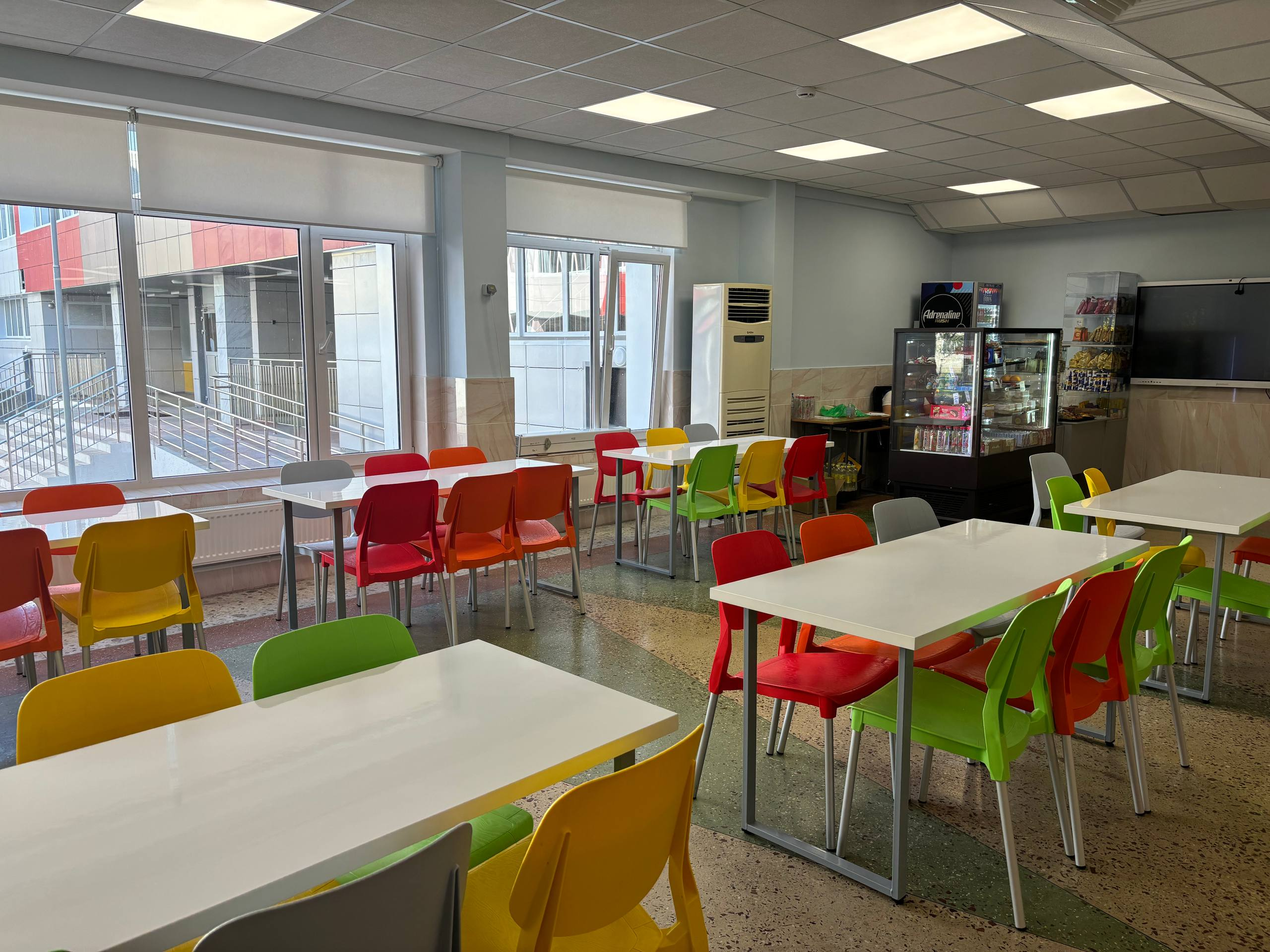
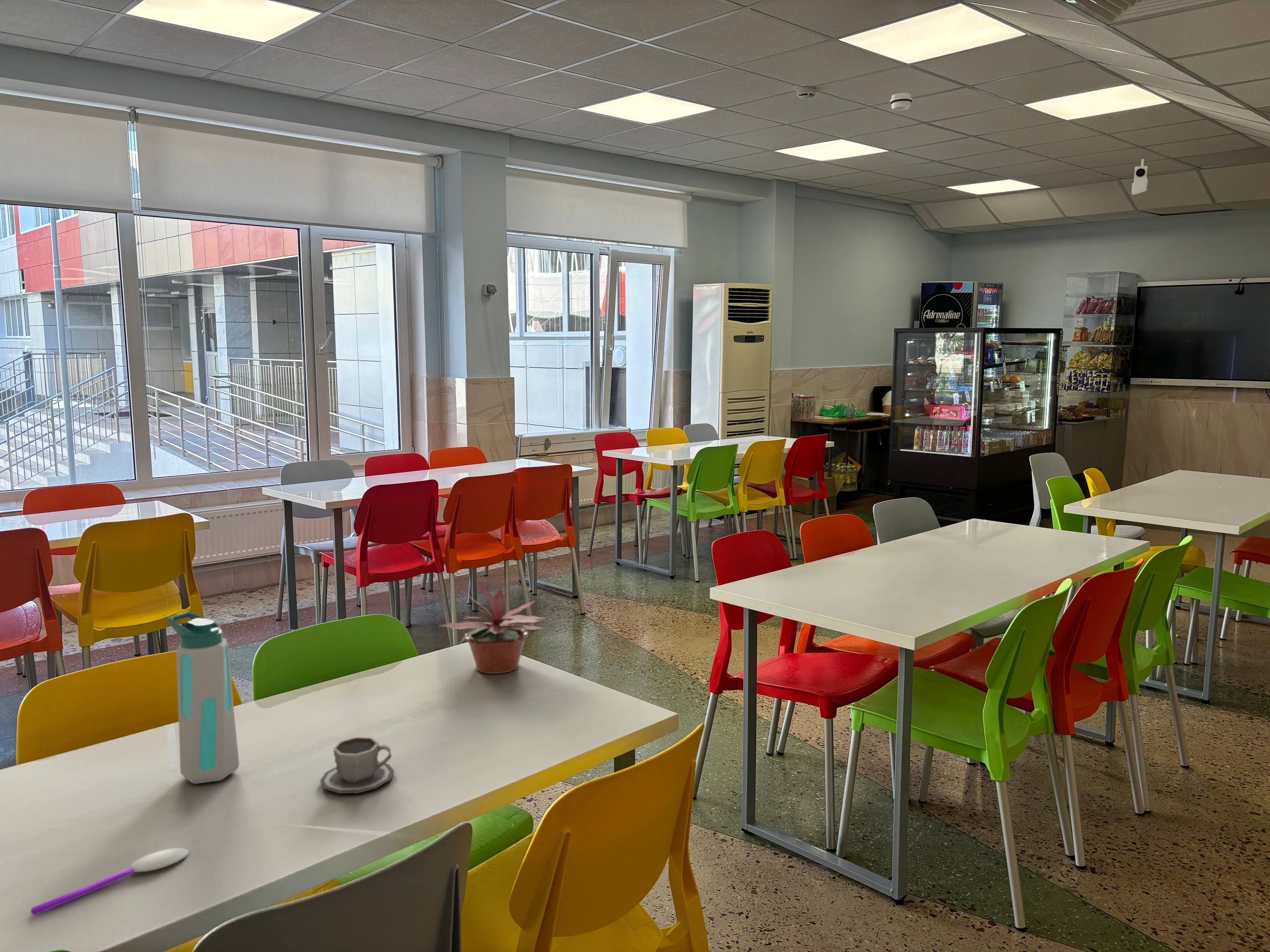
+ potted plant (495, 623)
+ water bottle (201, 697)
+ cup (357, 763)
+ security camera (1140, 176)
+ smoke detector (901, 102)
+ spoon (114, 877)
